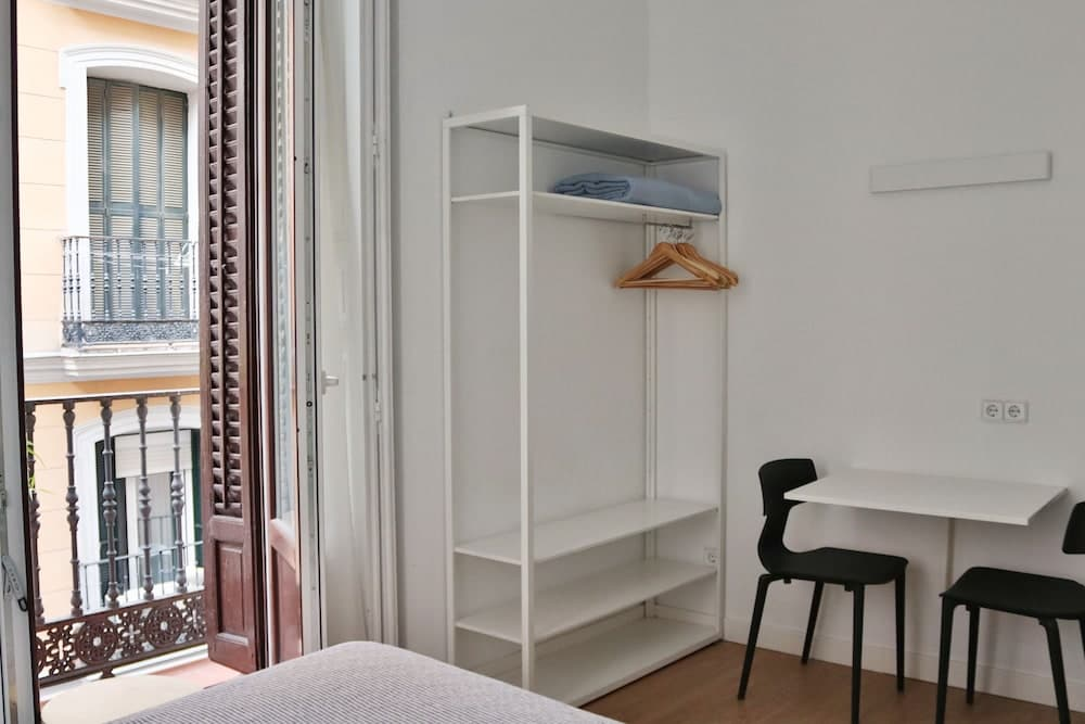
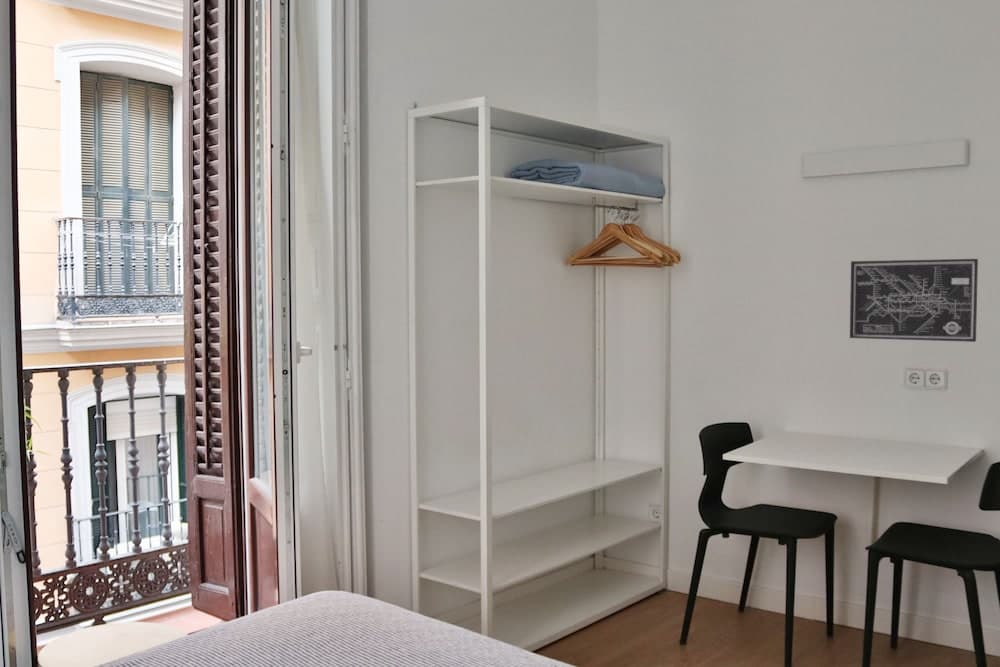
+ wall art (911, 300)
